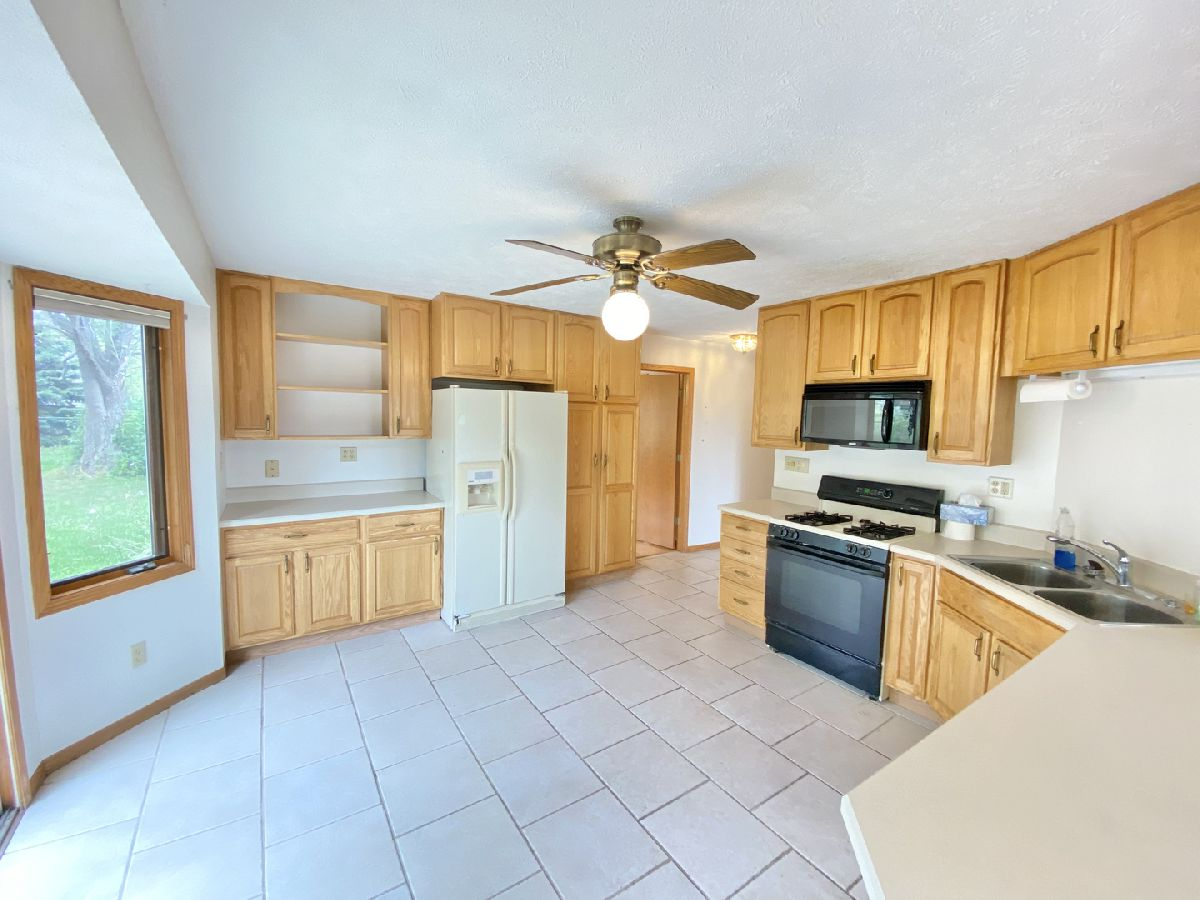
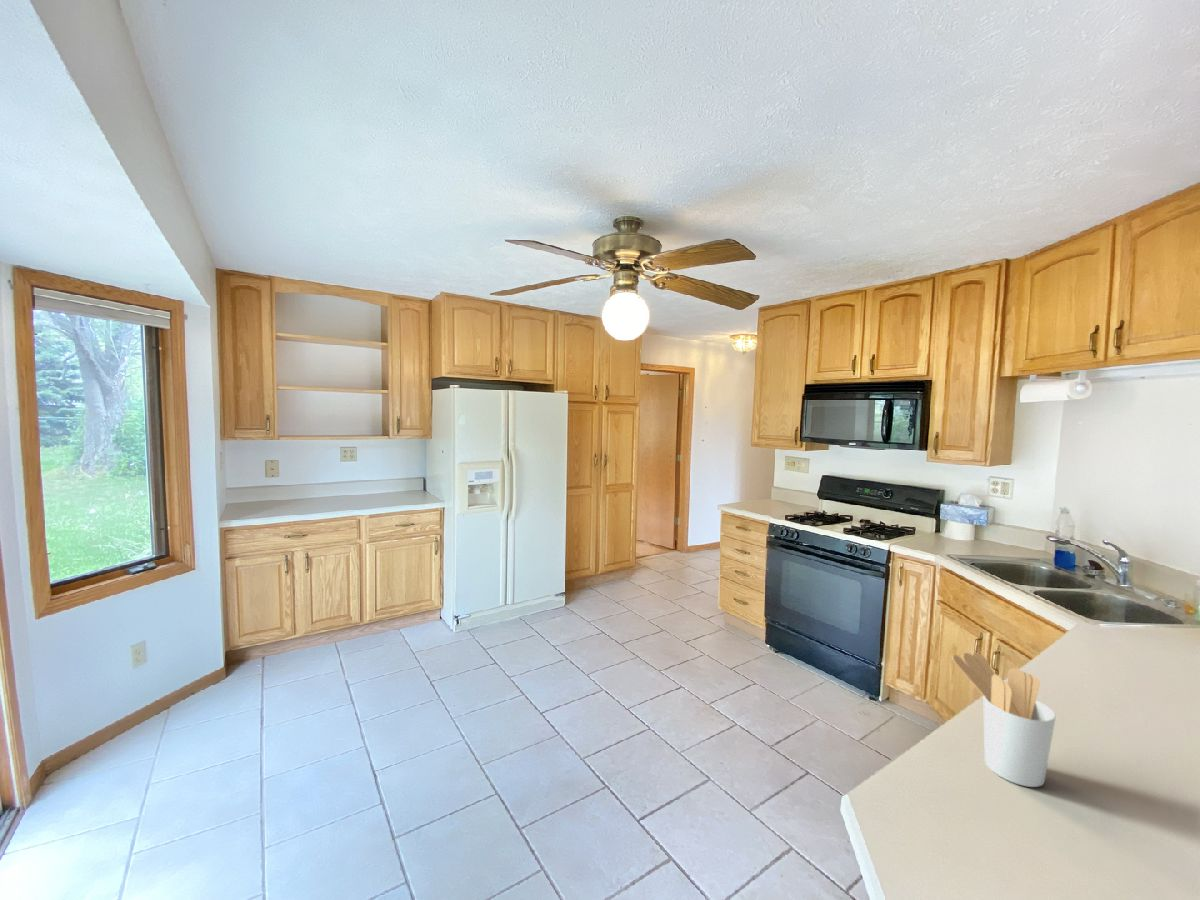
+ utensil holder (1000, 713)
